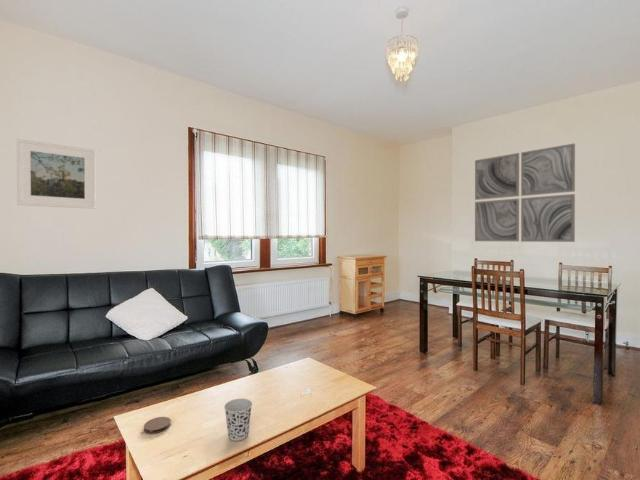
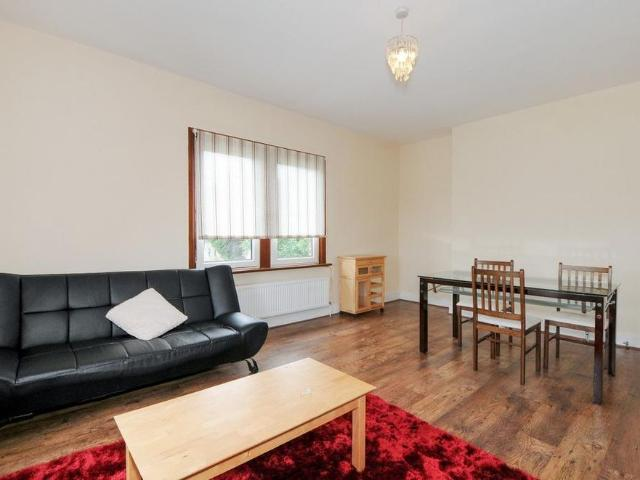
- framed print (58, 175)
- cup (238, 420)
- coaster (157, 424)
- wall art (521, 198)
